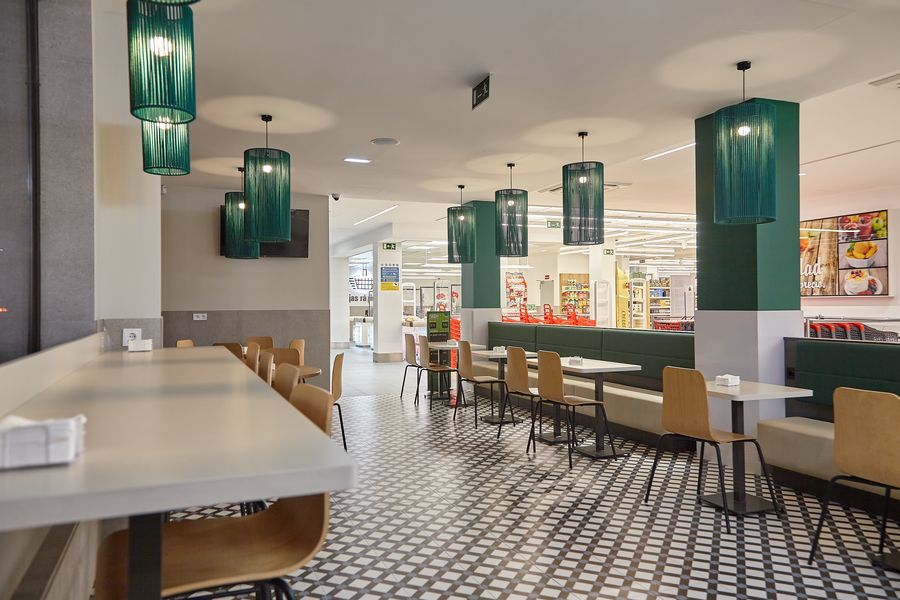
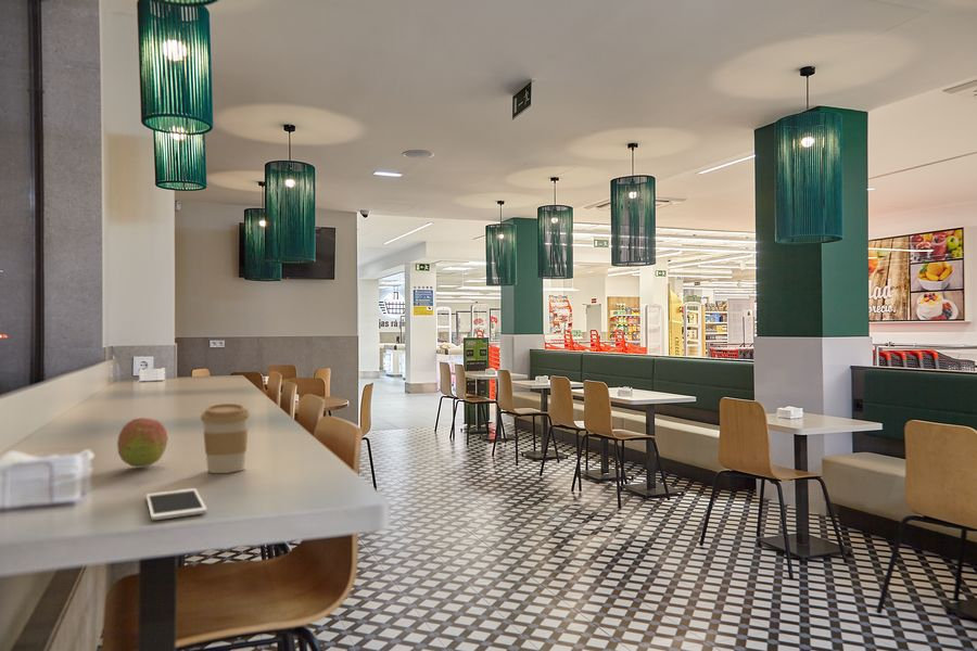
+ cell phone (175, 502)
+ fruit (142, 442)
+ coffee cup (226, 437)
